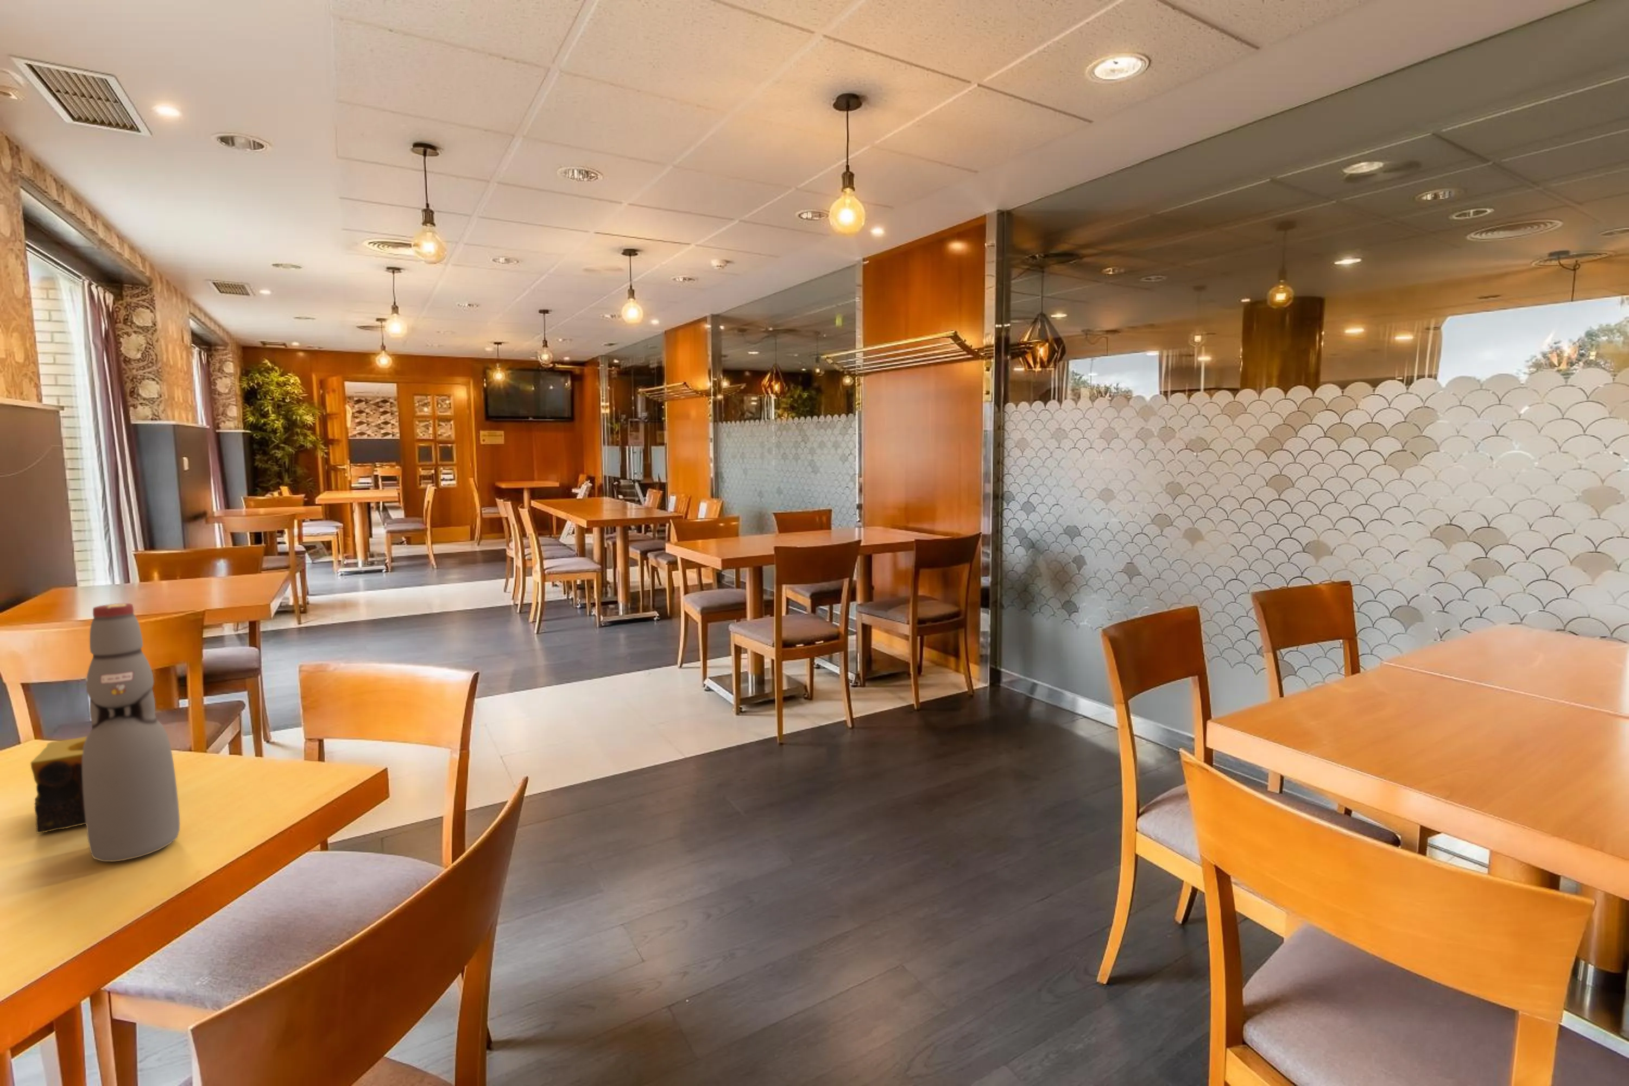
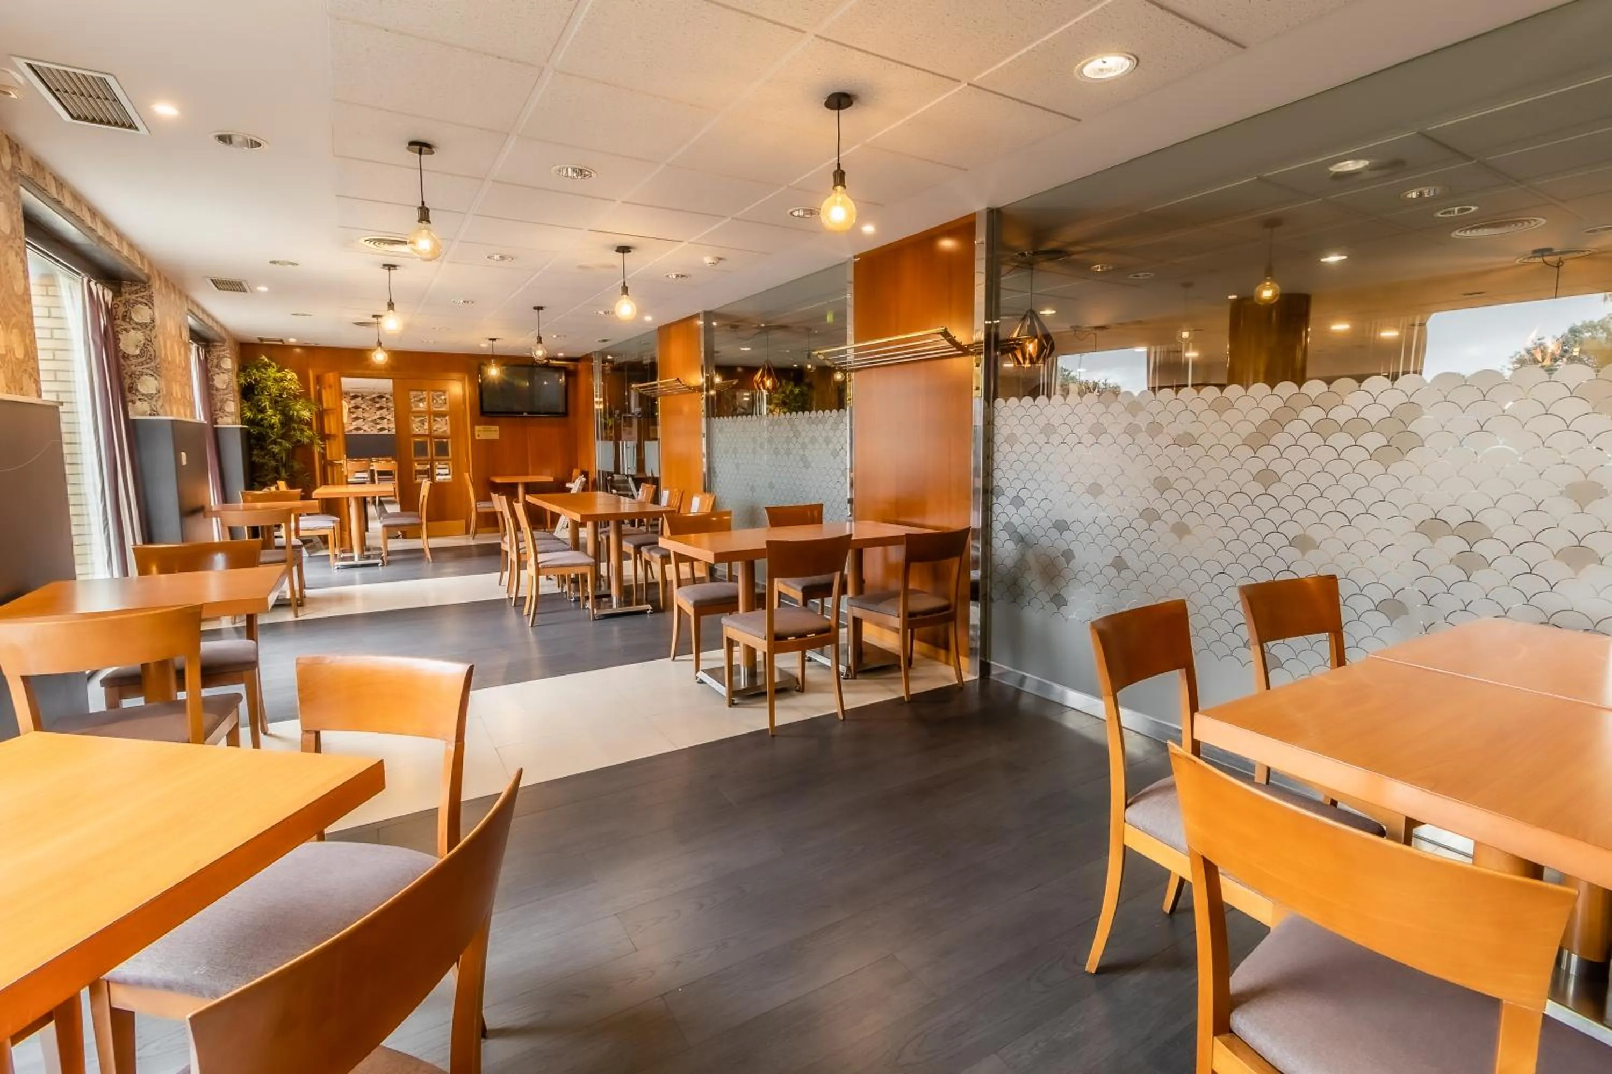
- bottle (124, 728)
- candle (82, 778)
